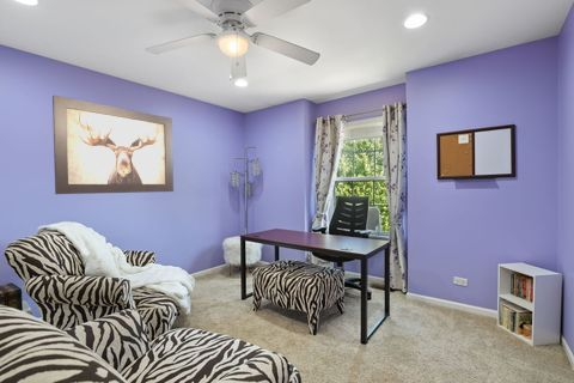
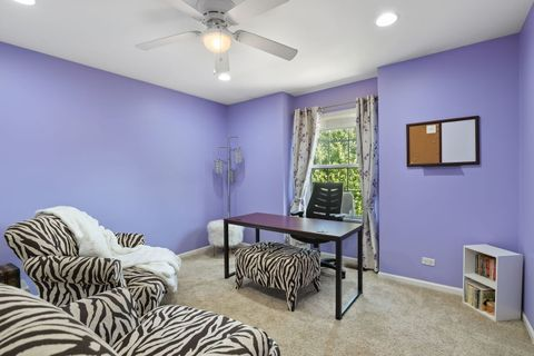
- wall art (122, 151)
